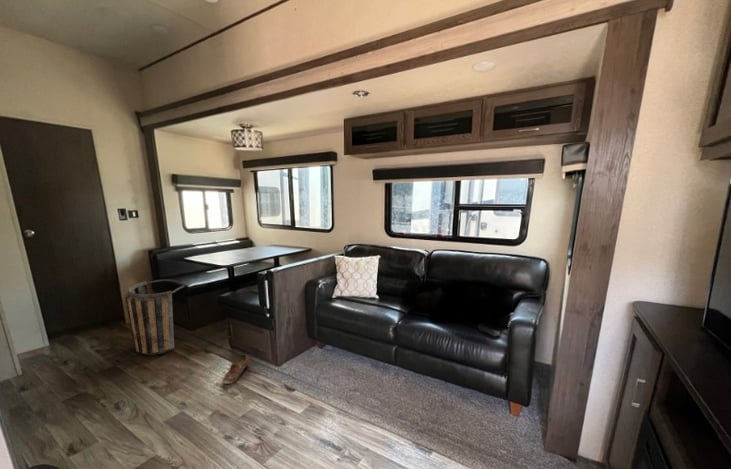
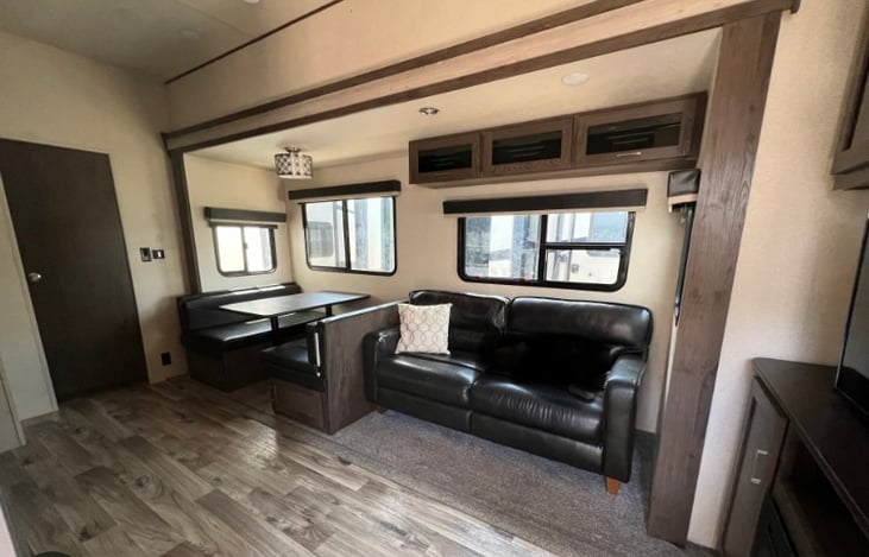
- basket (156, 314)
- shoe (236, 368)
